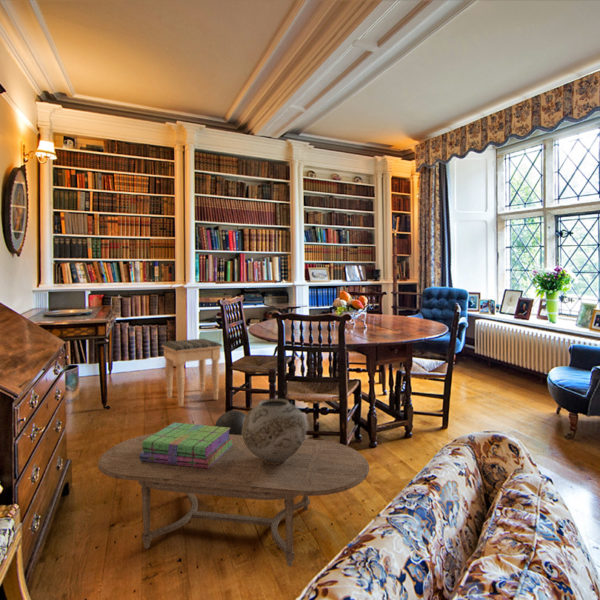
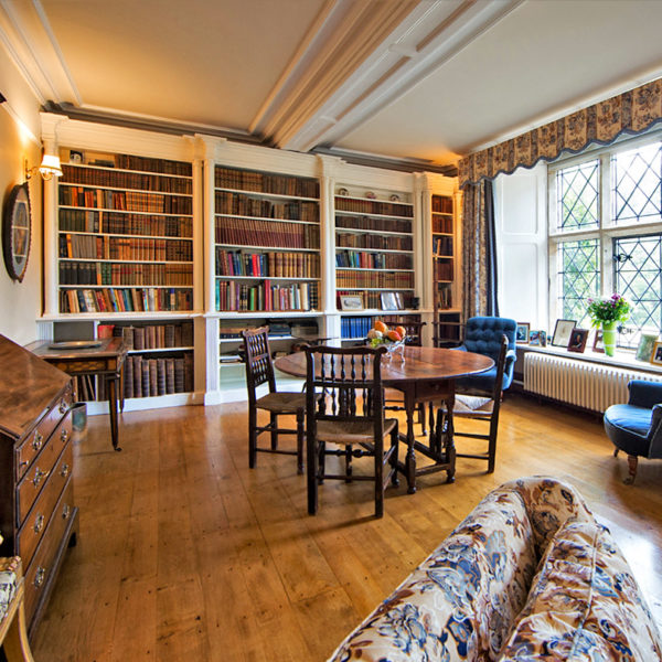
- stack of books (188, 443)
- ball (233, 430)
- vase (274, 430)
- coffee table (232, 491)
- footstool (199, 369)
